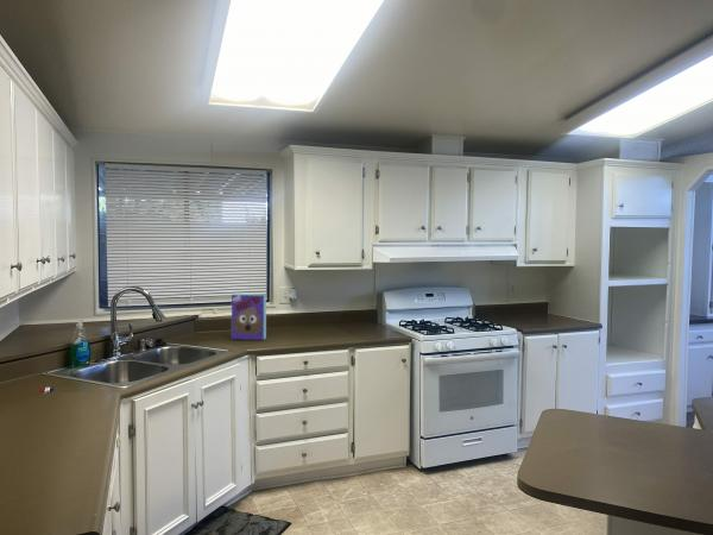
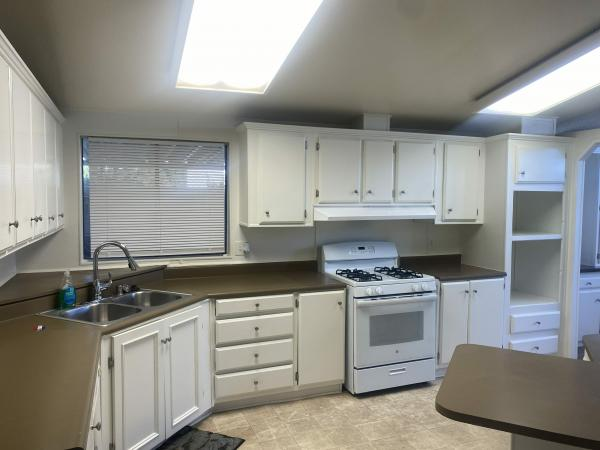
- cereal box (248, 316)
